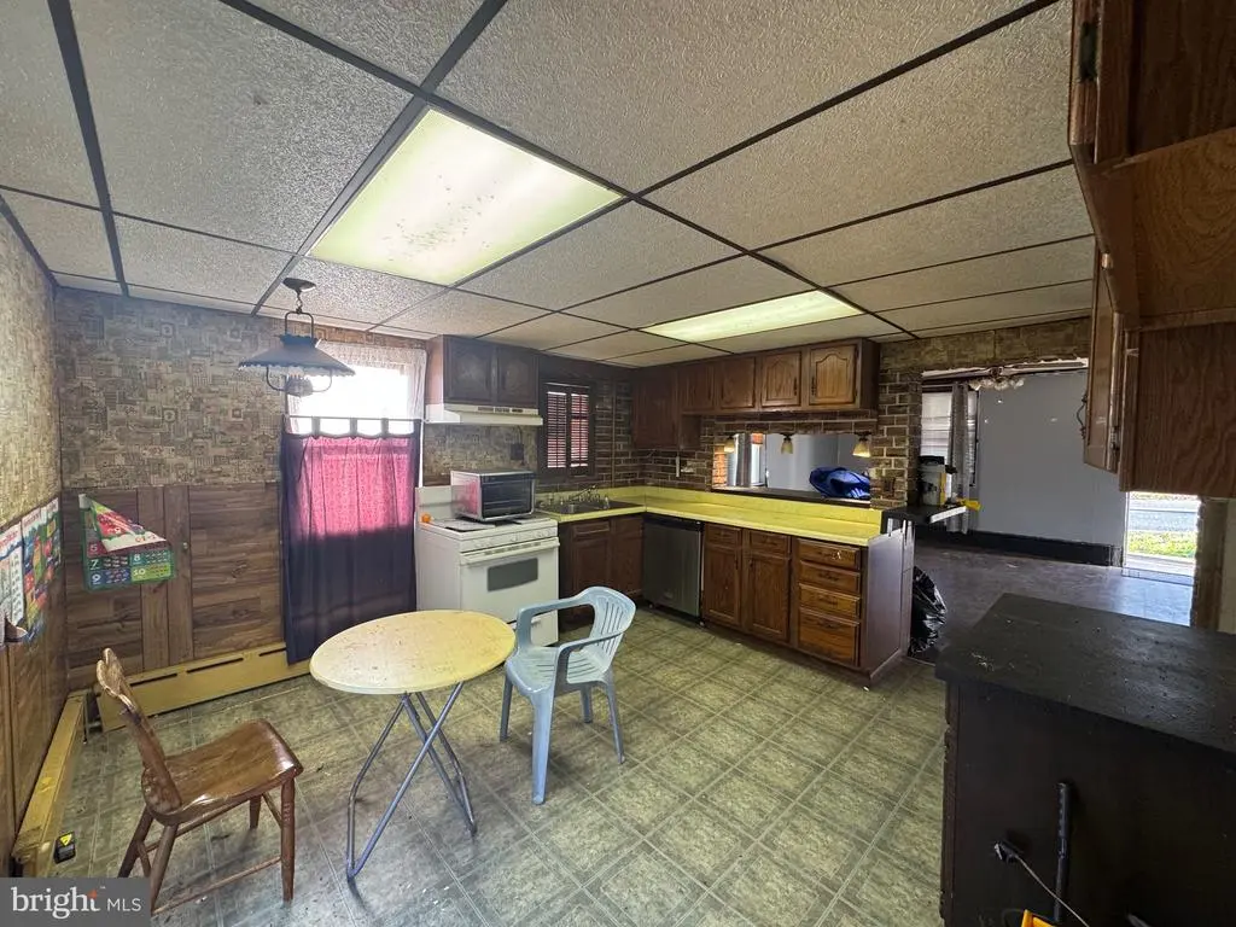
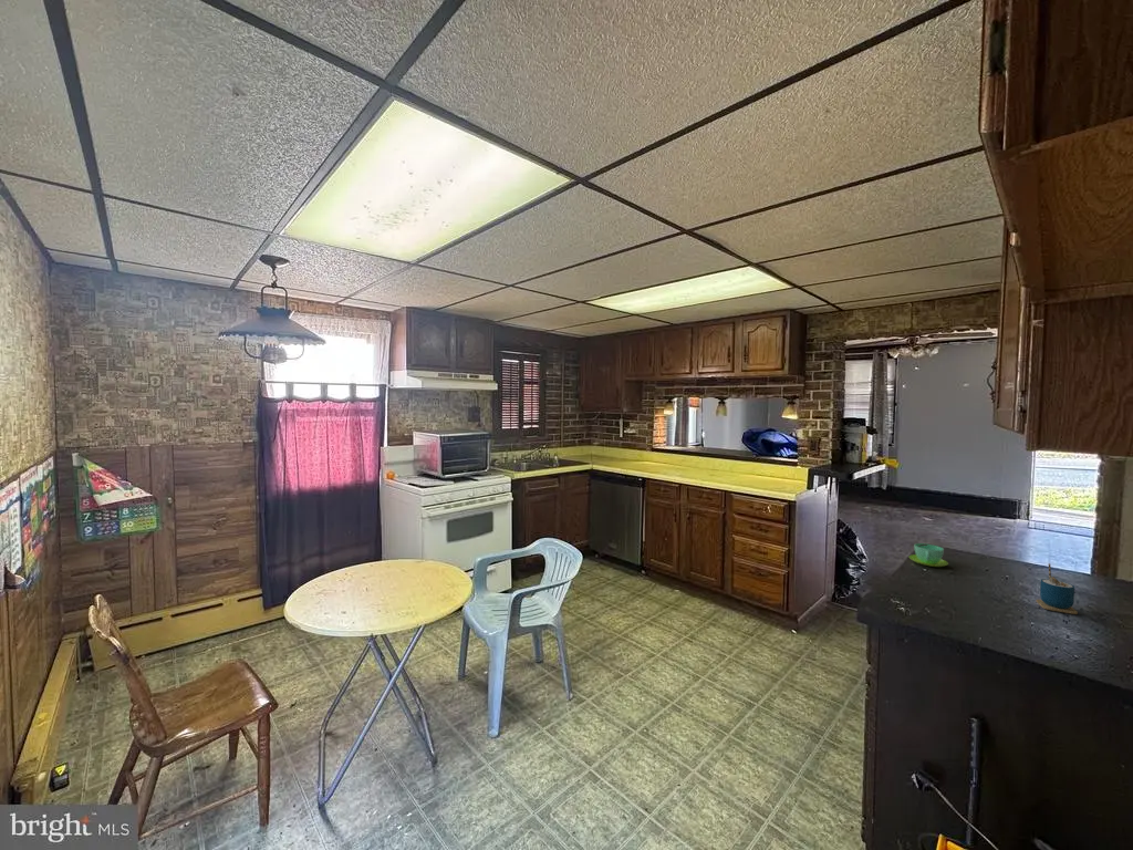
+ cup (927, 554)
+ cup (1057, 587)
